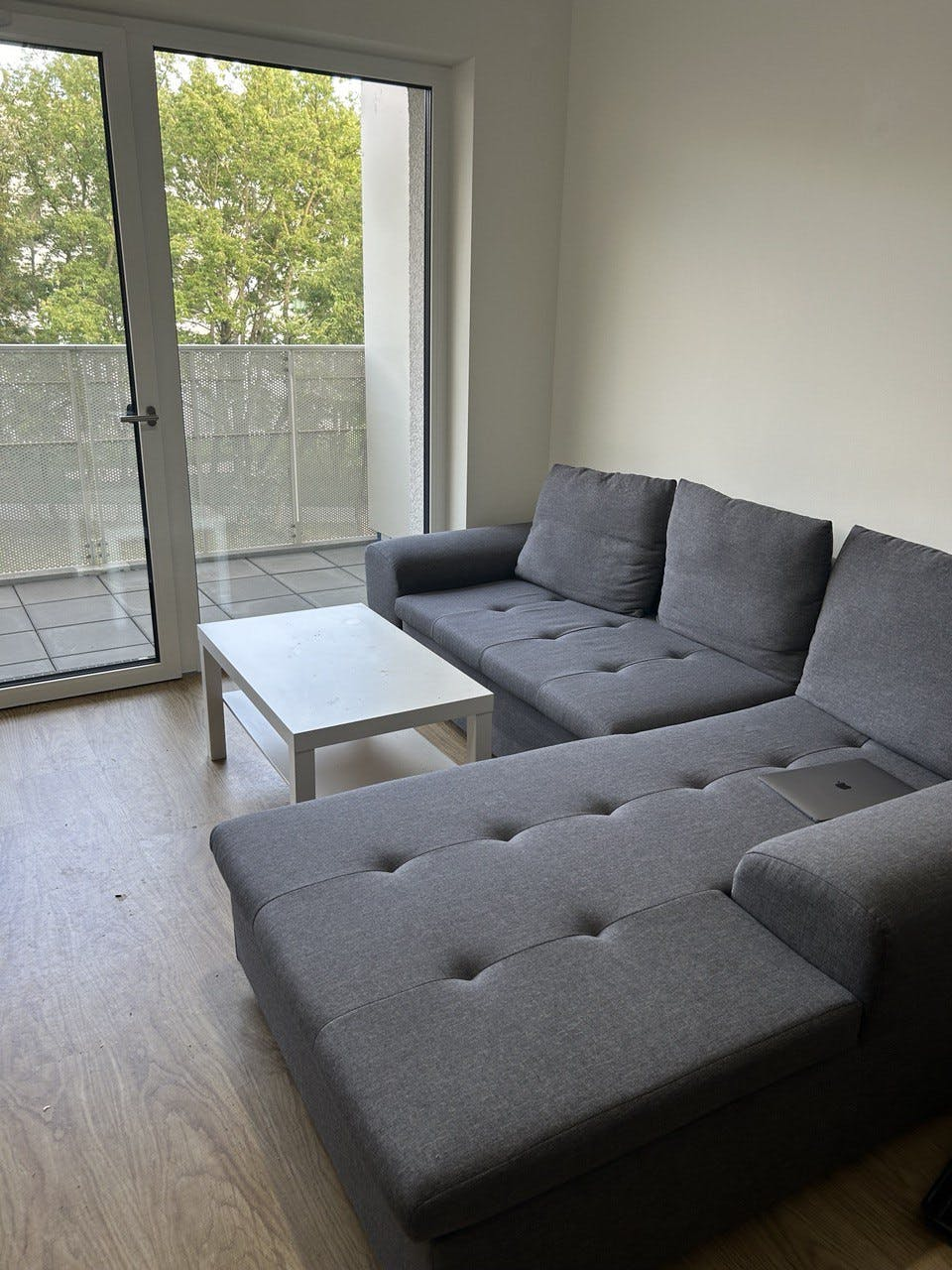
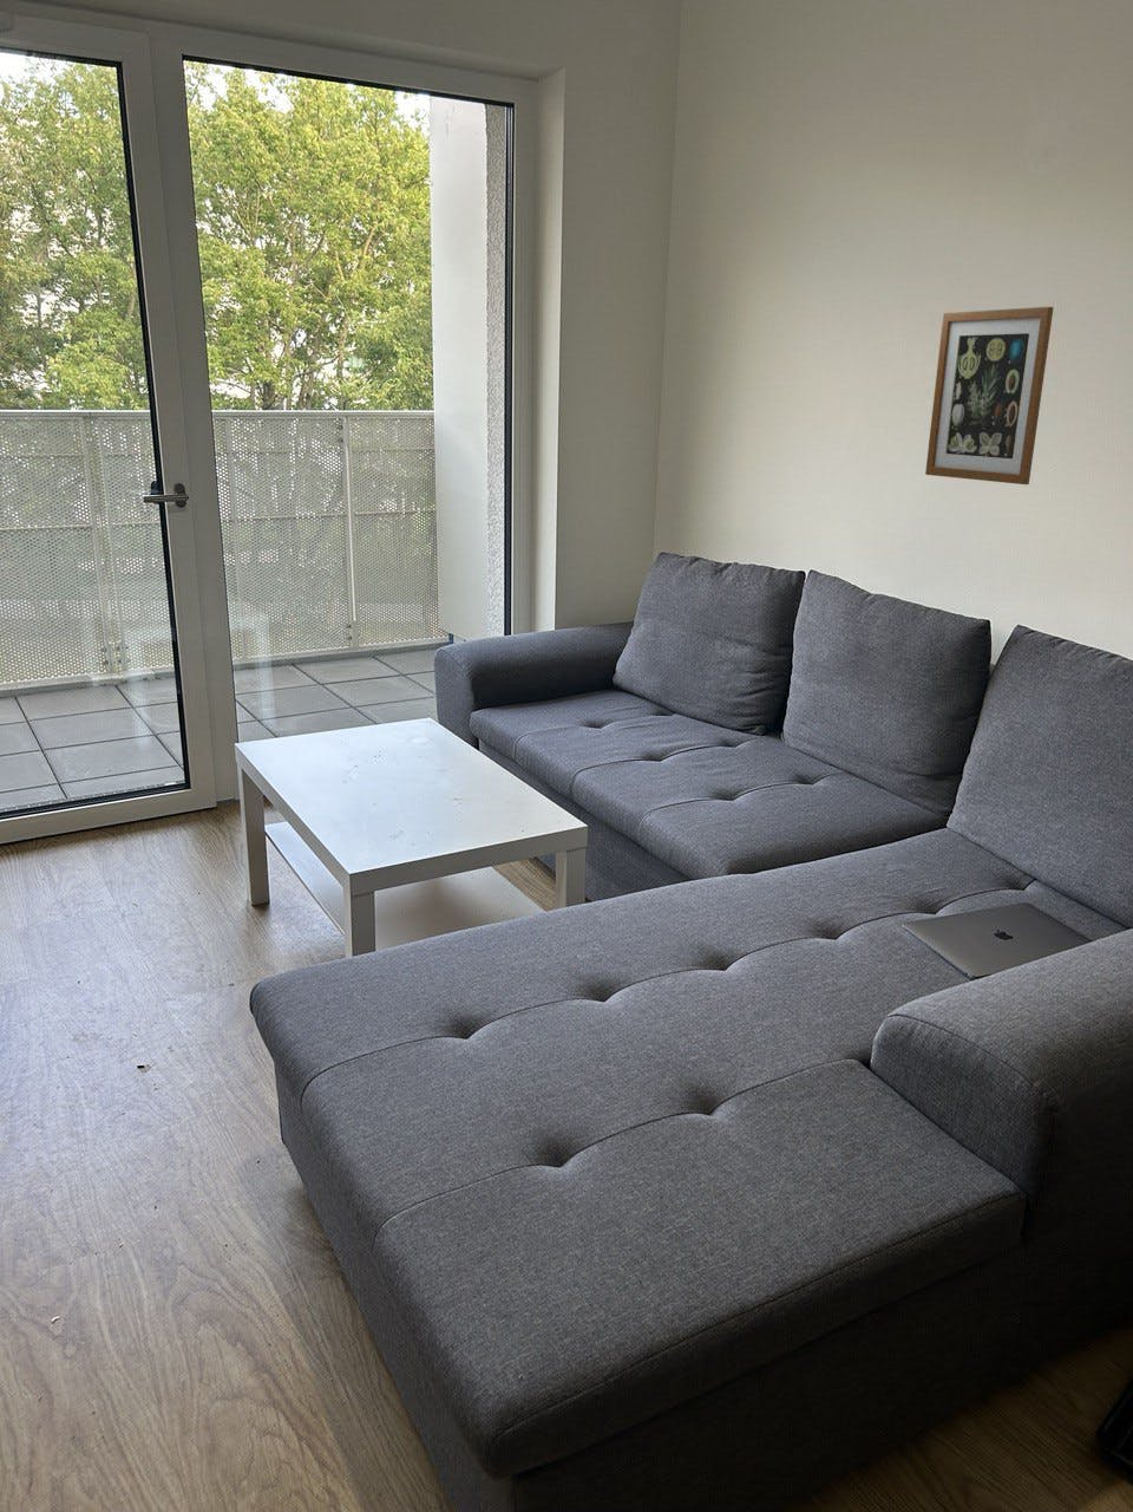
+ wall art (984, 395)
